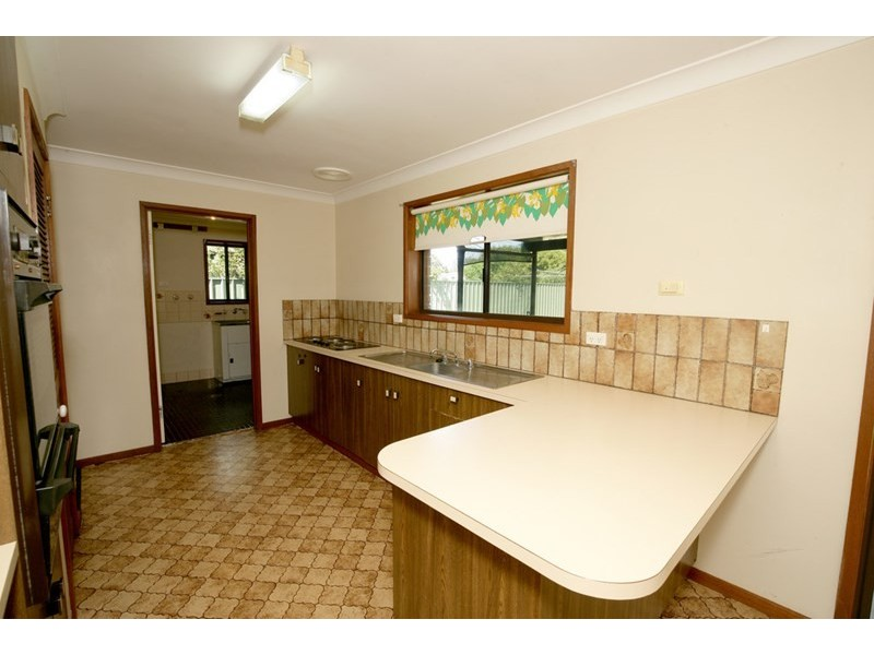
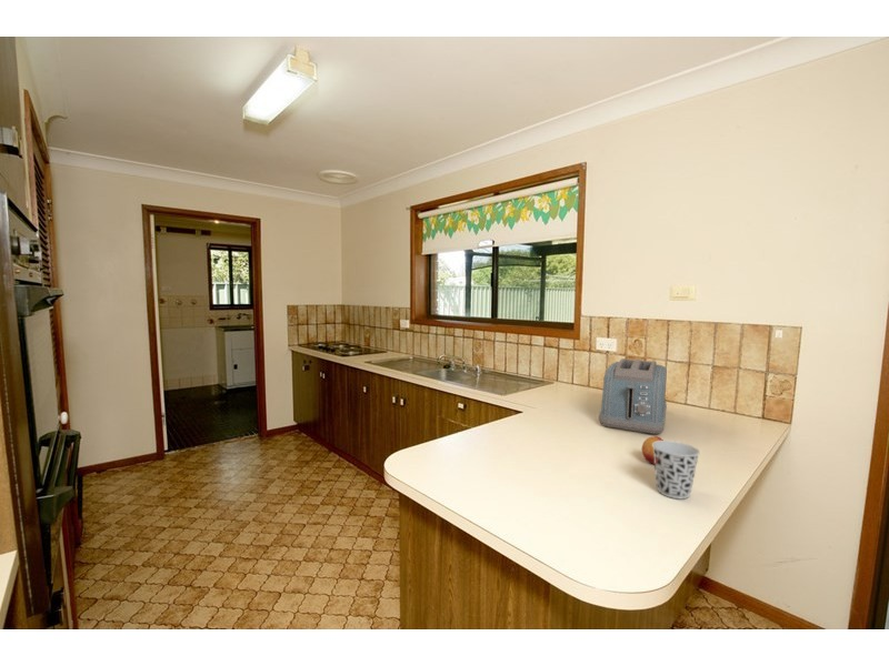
+ cup (673, 470)
+ fruit (652, 450)
+ toaster (635, 390)
